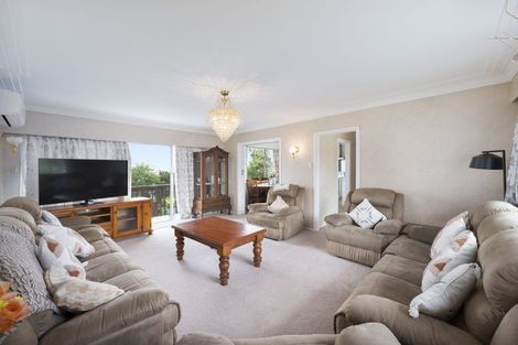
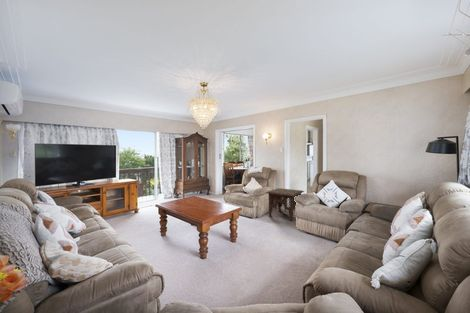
+ side table (285, 203)
